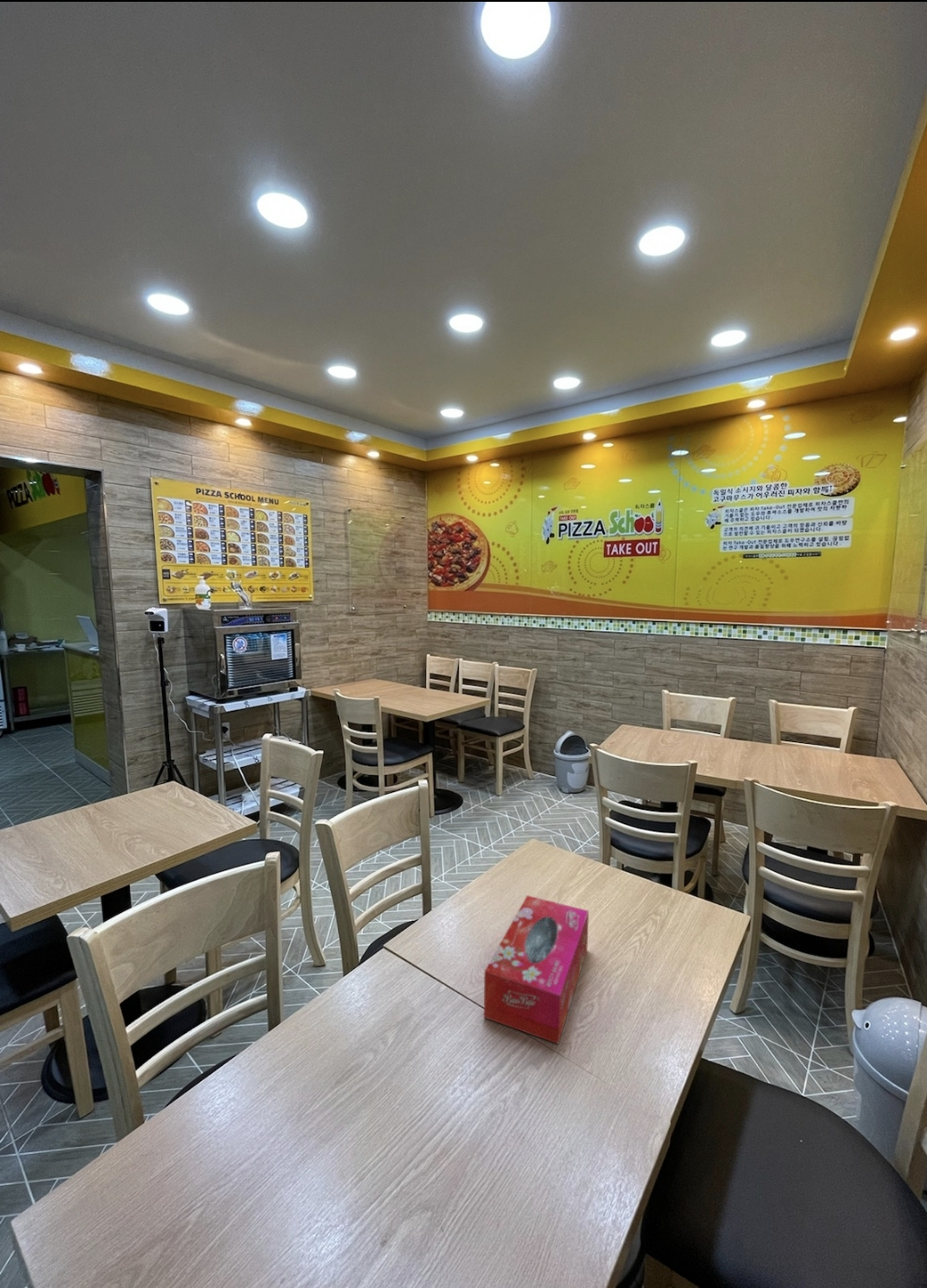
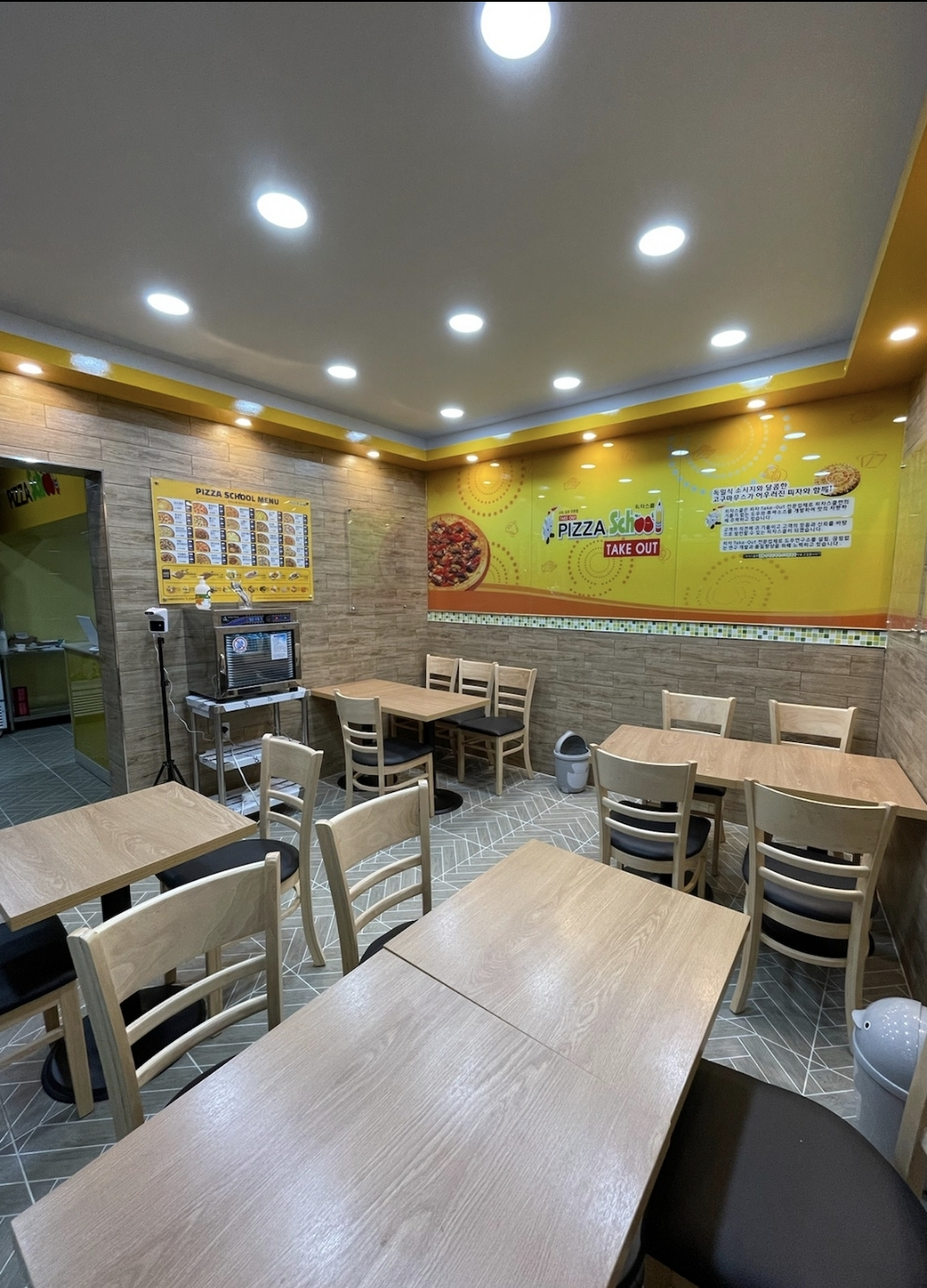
- tissue box (540, 960)
